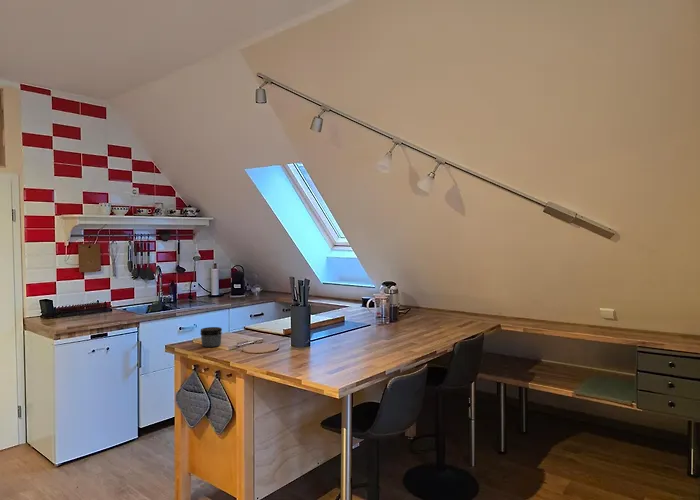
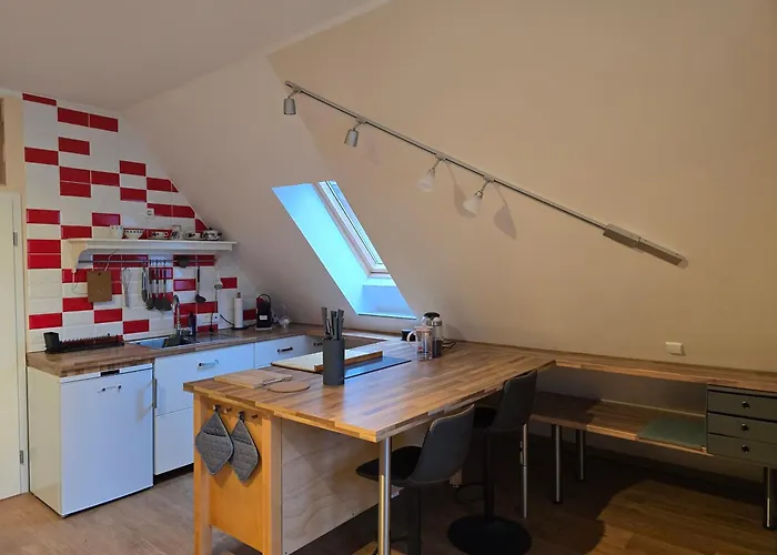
- jar (211, 337)
